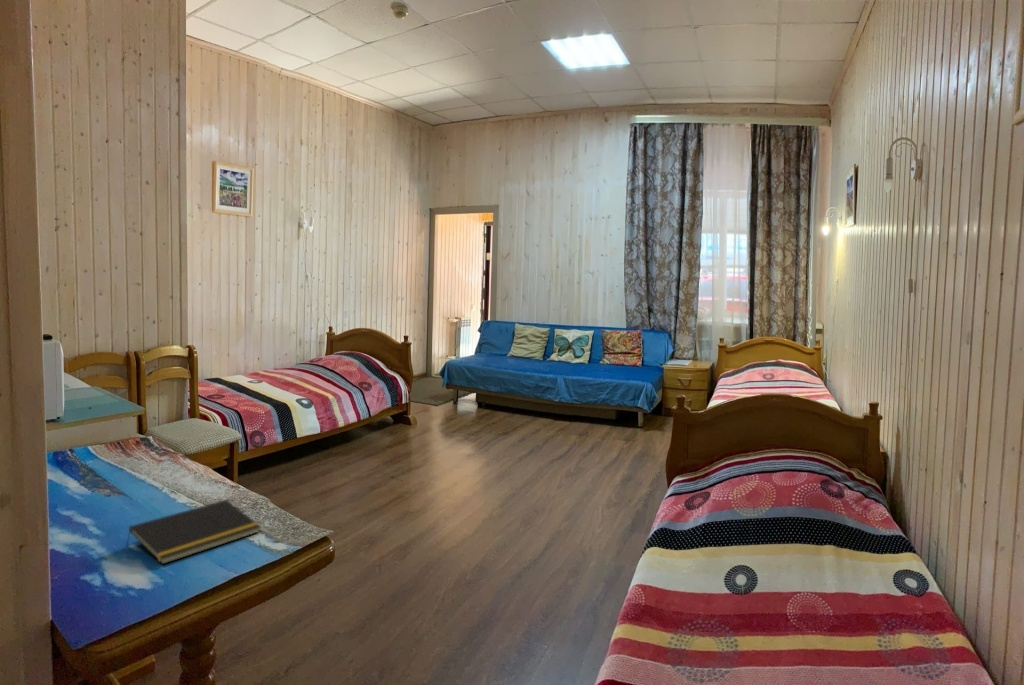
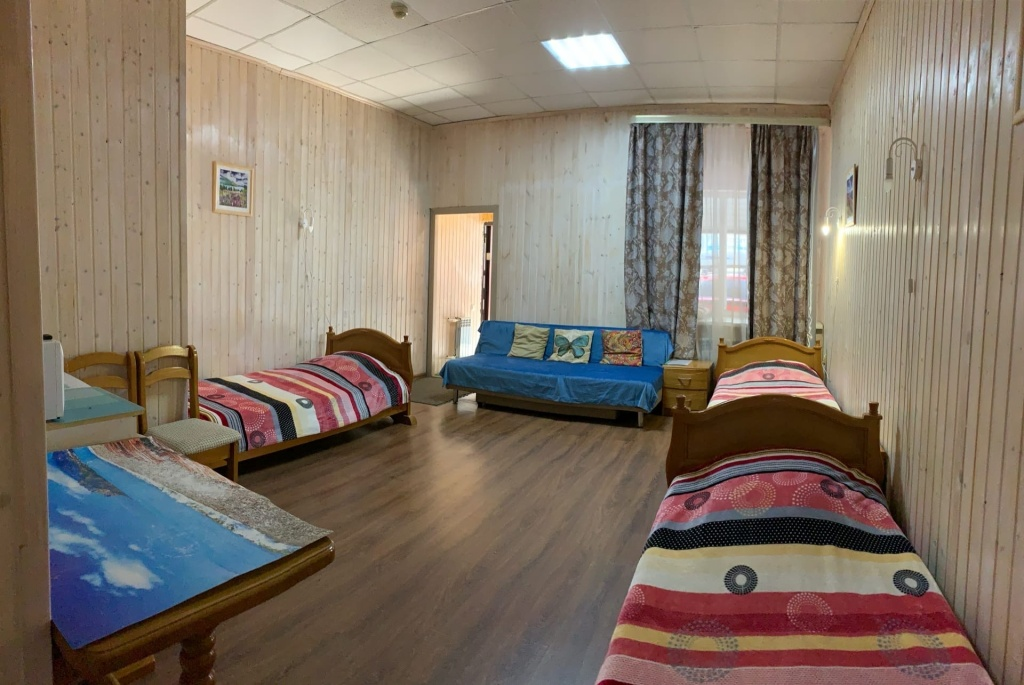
- notepad (197, 528)
